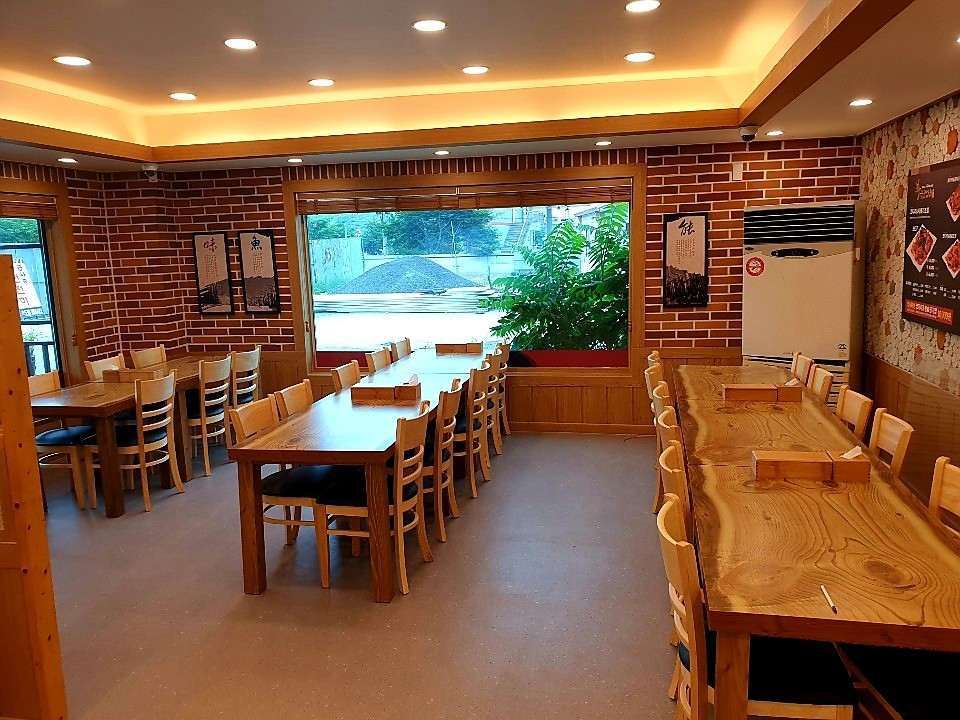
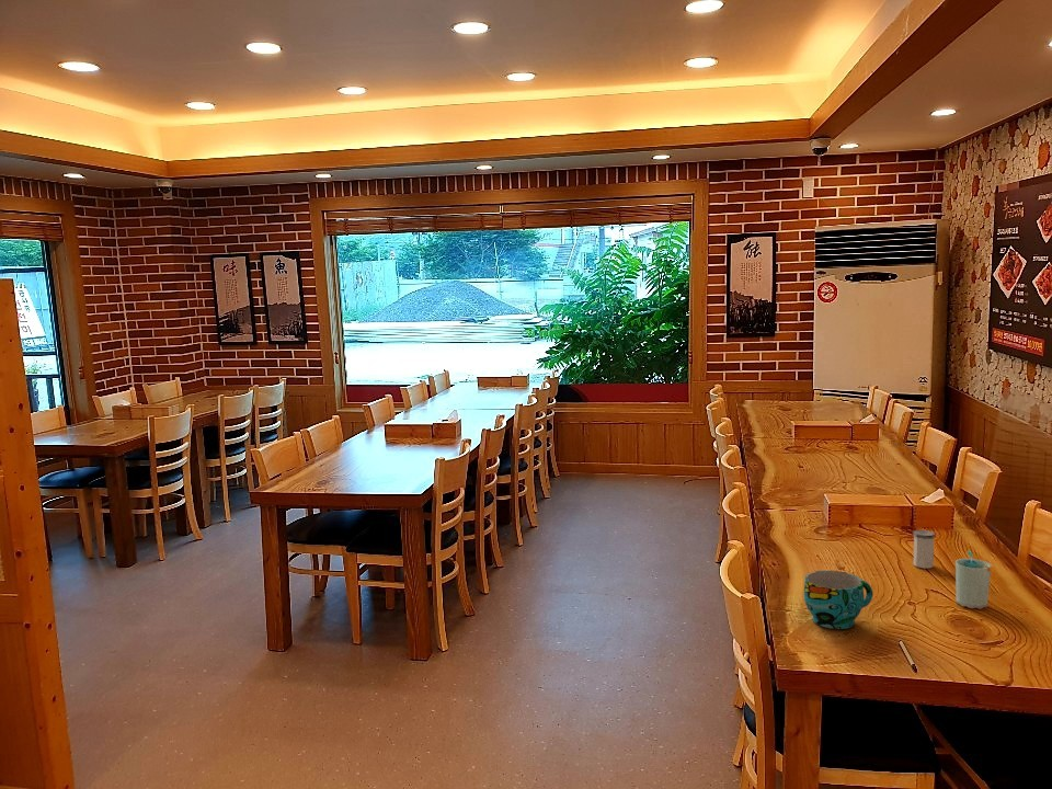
+ cup (973, 579)
+ cup (835, 599)
+ salt shaker (923, 549)
